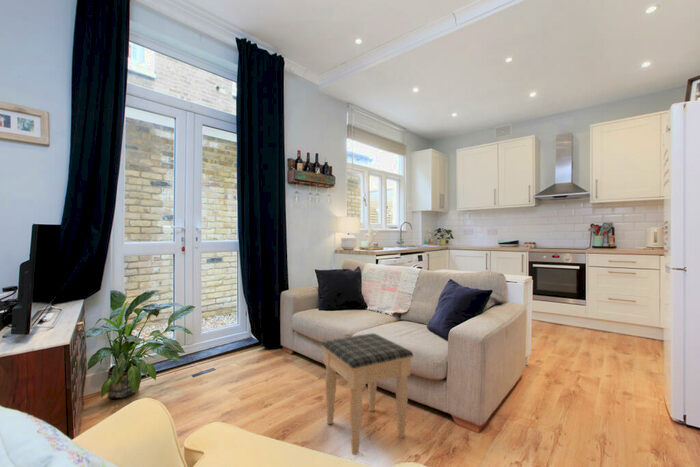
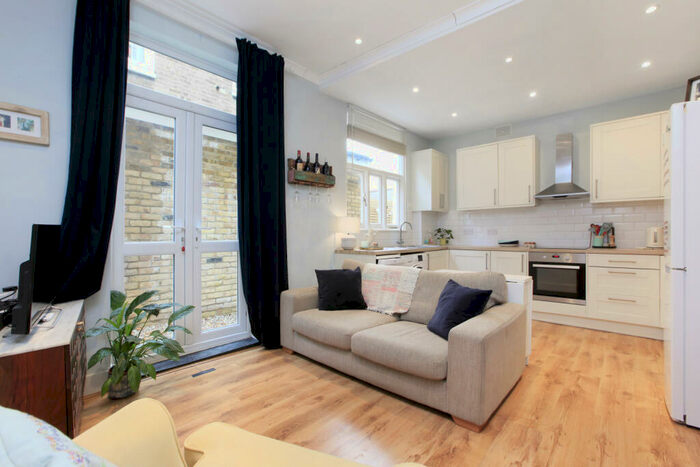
- footstool (364, 386)
